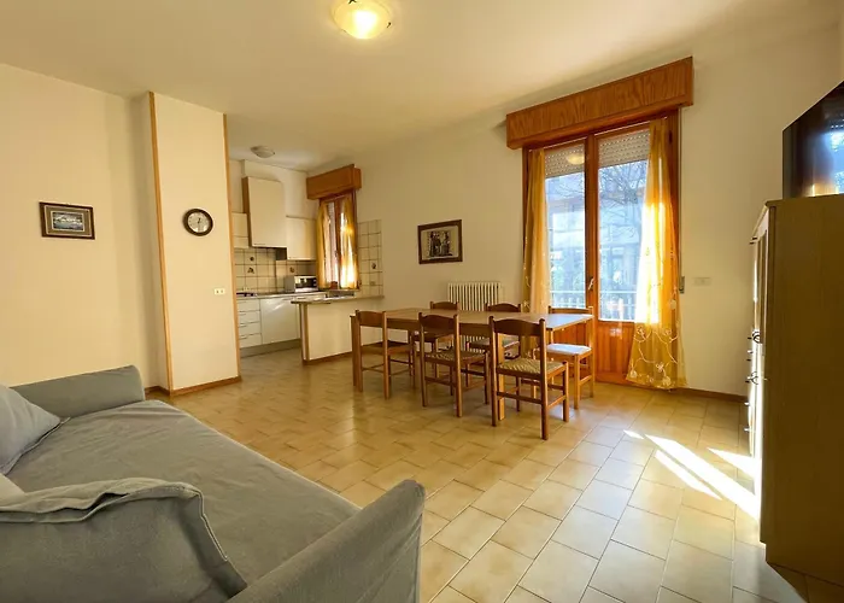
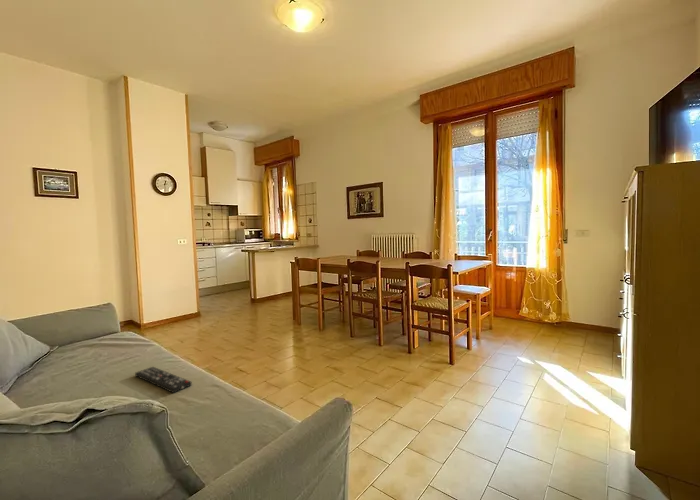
+ remote control (162, 378)
